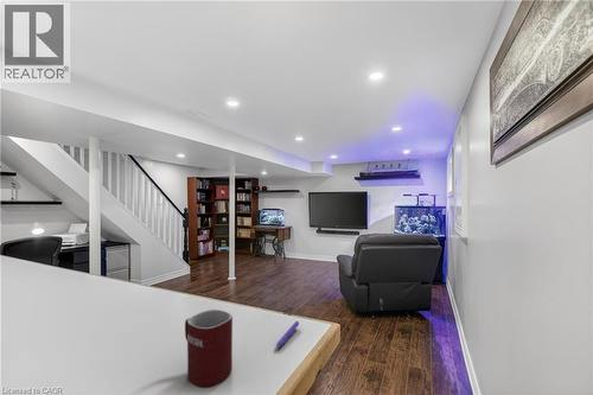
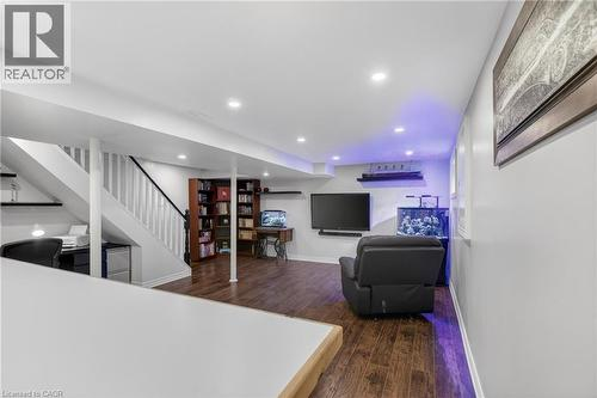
- pen (287, 333)
- mug (204, 343)
